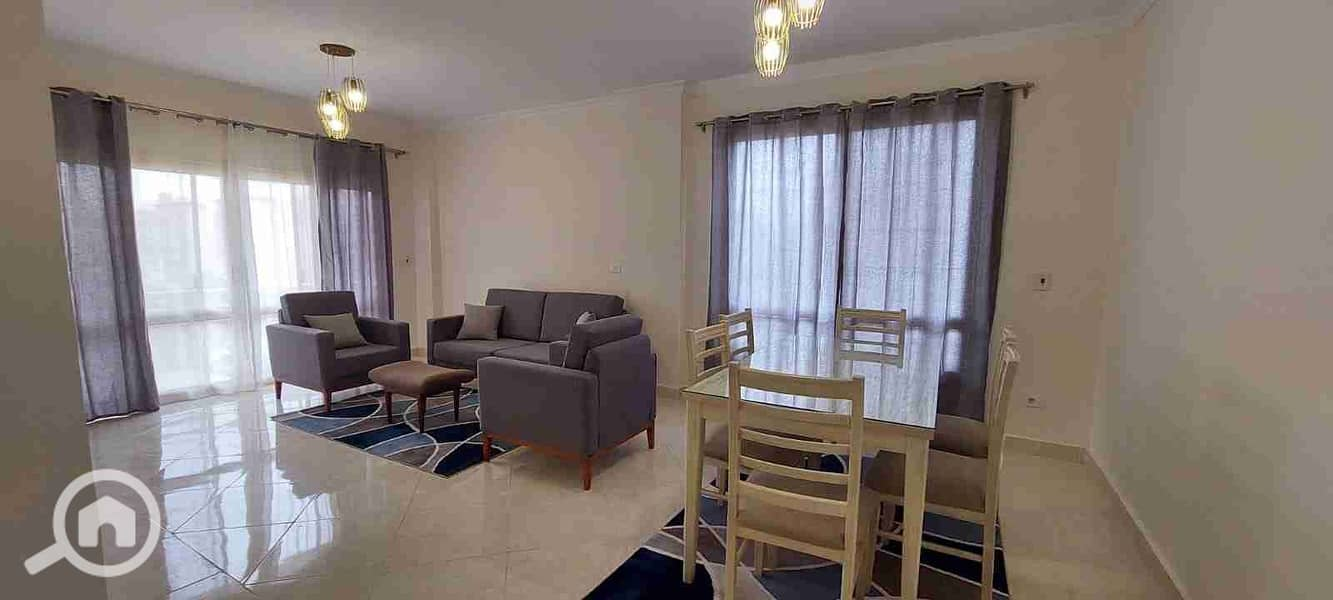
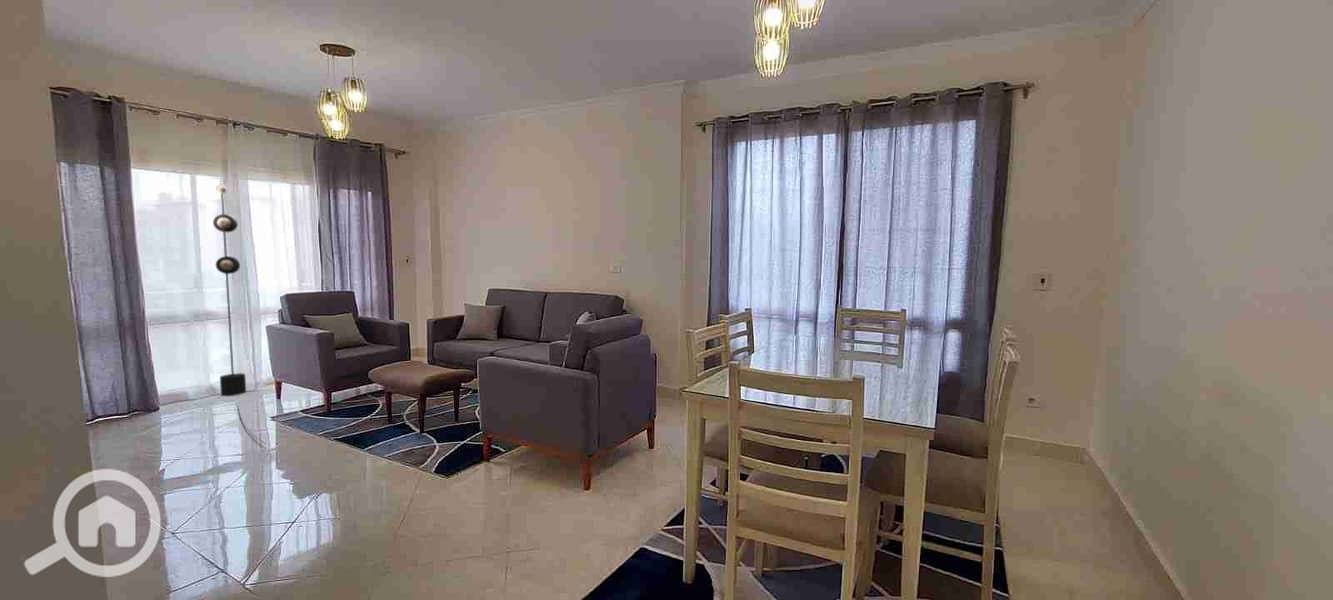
+ floor lamp (228, 296)
